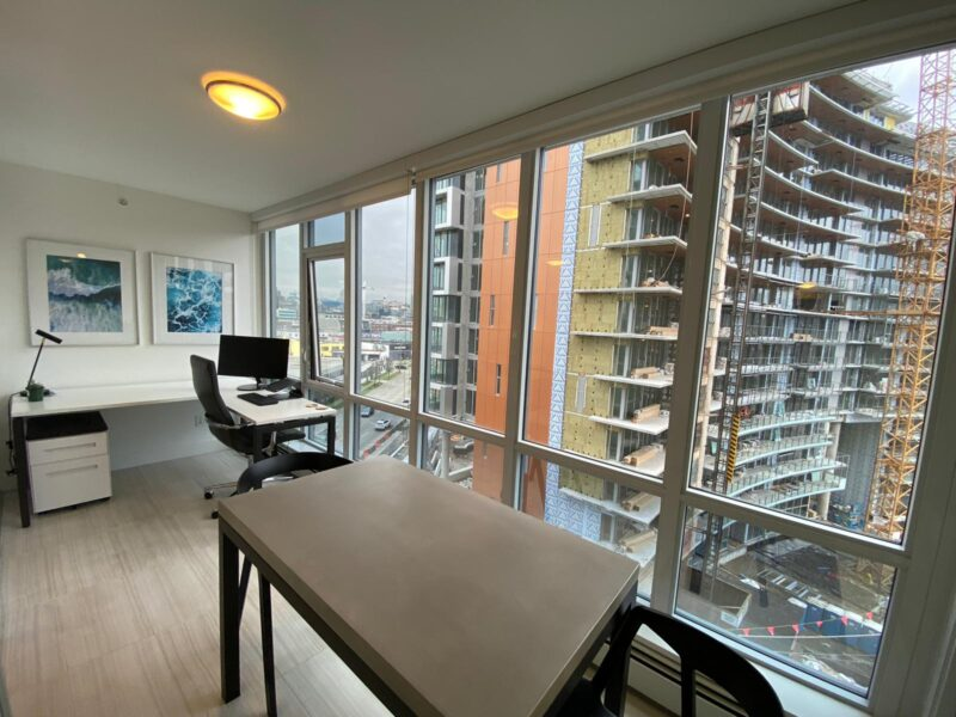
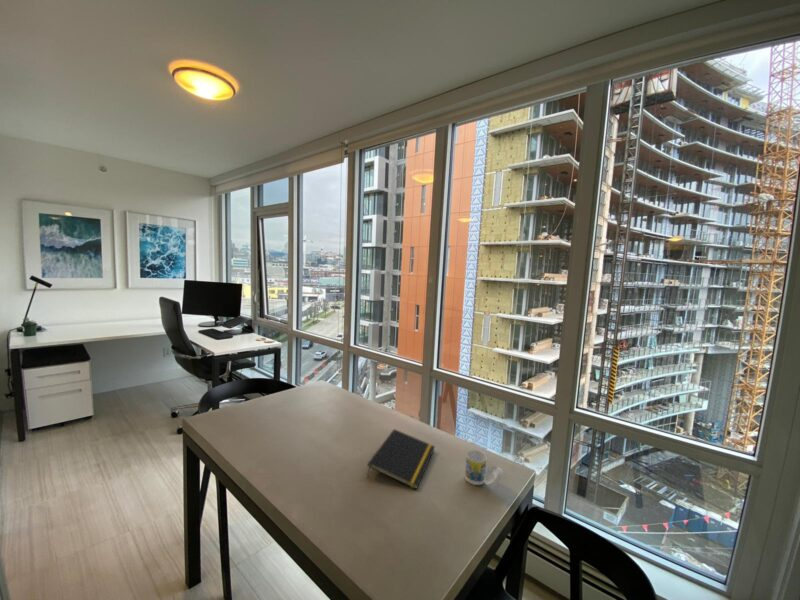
+ cup (483, 472)
+ notepad (403, 455)
